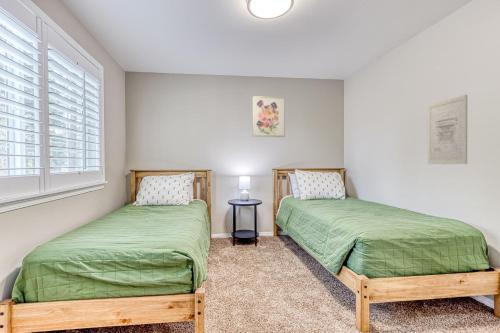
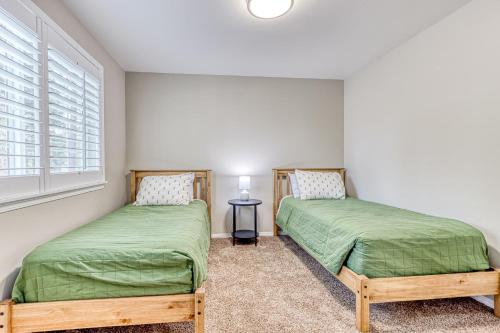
- wall art (445, 132)
- wall art (268, 117)
